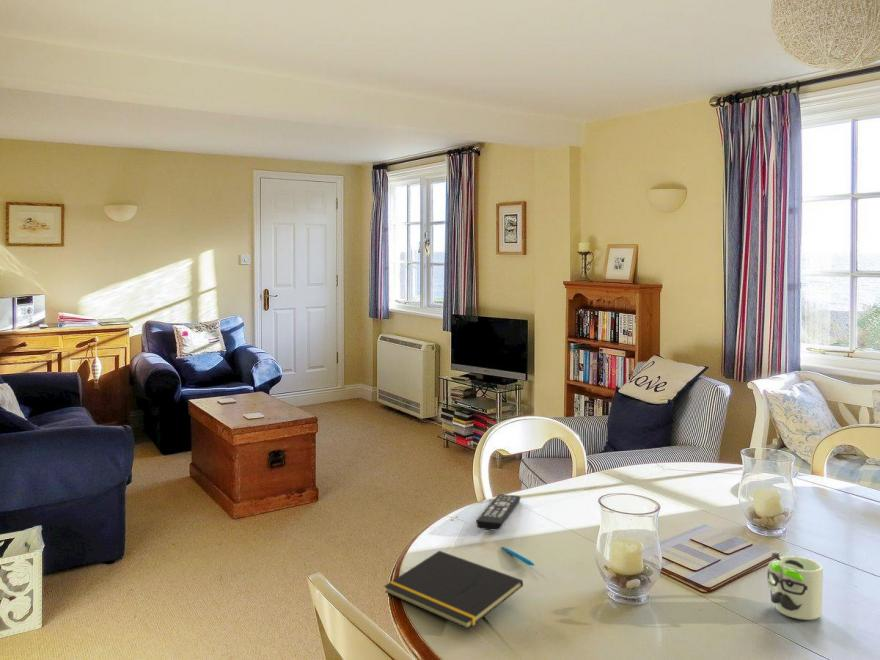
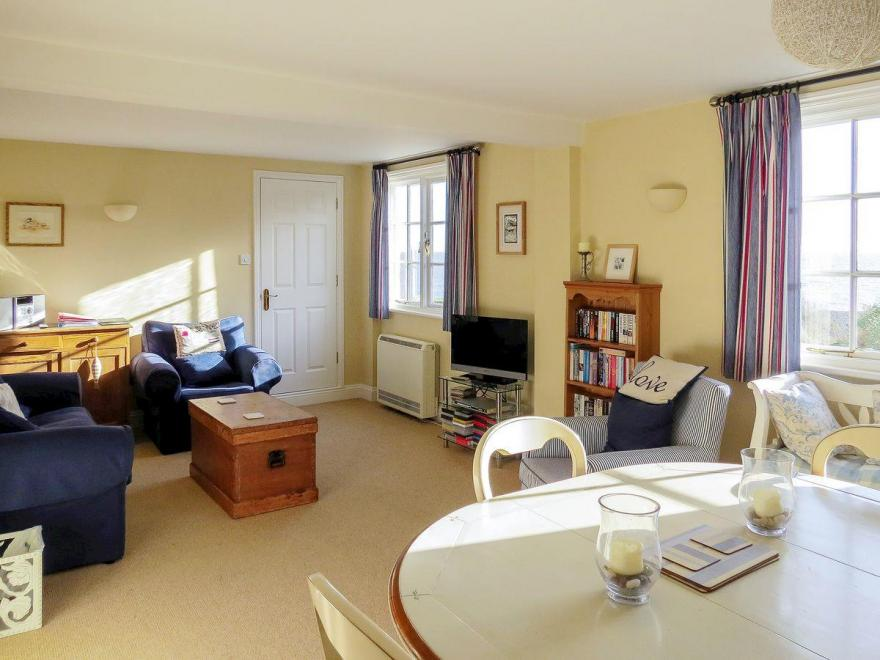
- notepad (452, 586)
- pen (517, 555)
- remote control (499, 511)
- mug (790, 579)
